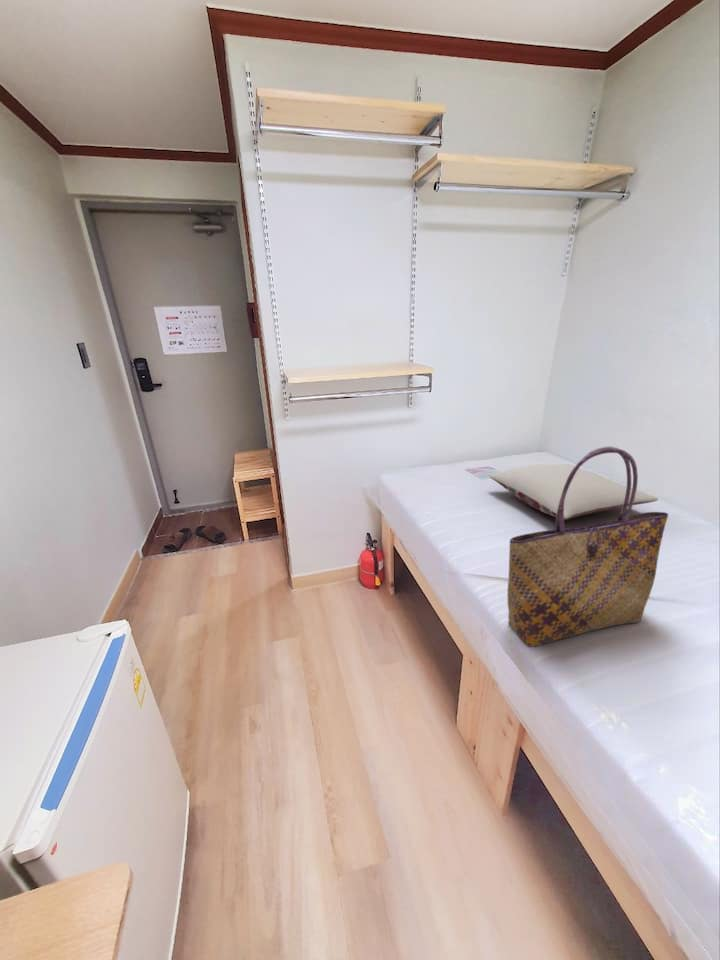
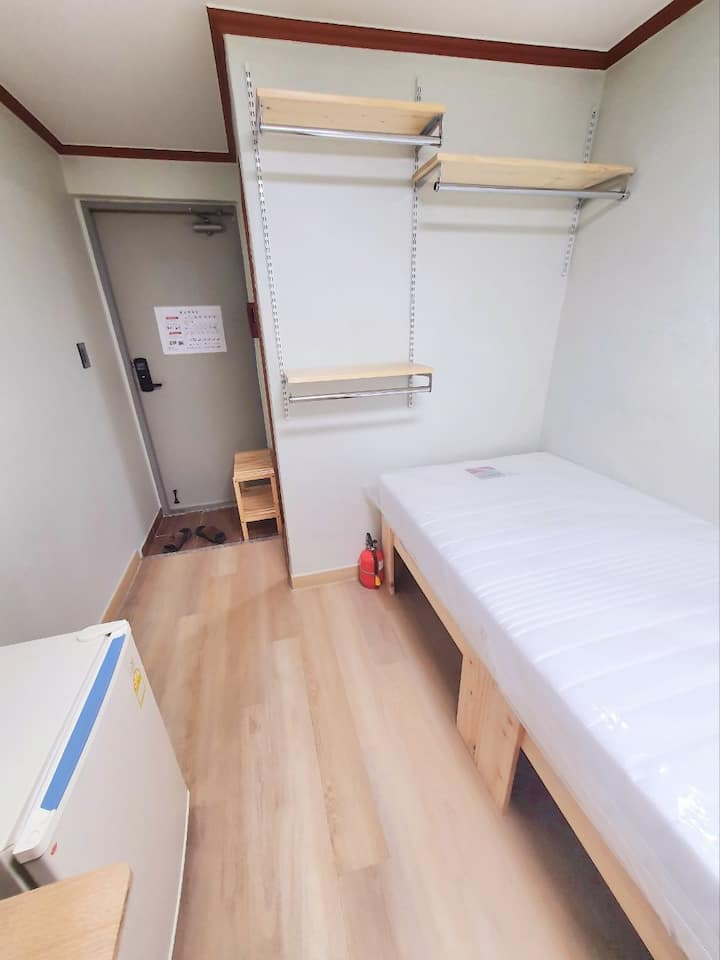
- tote bag (590, 543)
- pillow (568, 488)
